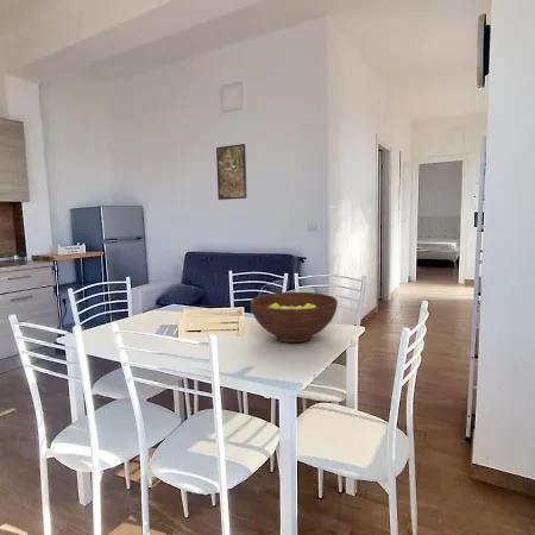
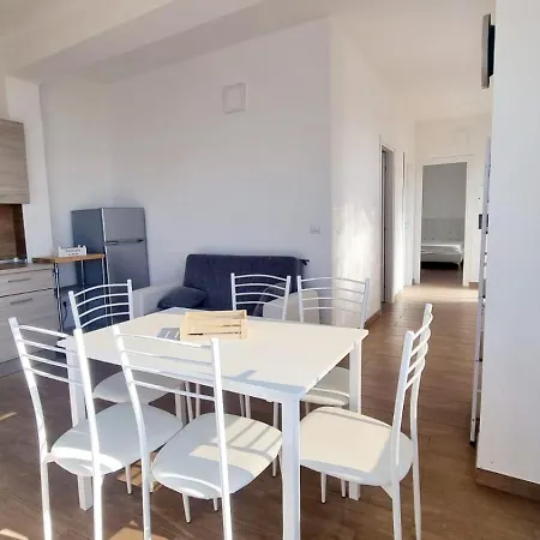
- fruit bowl (294, 319)
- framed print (231, 172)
